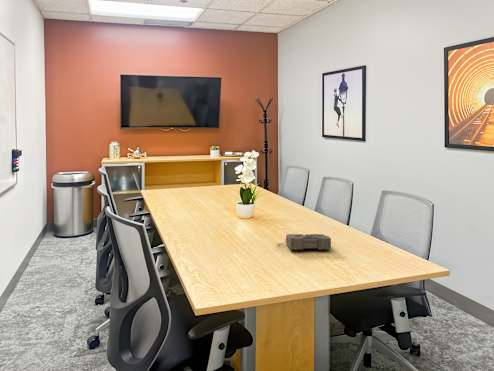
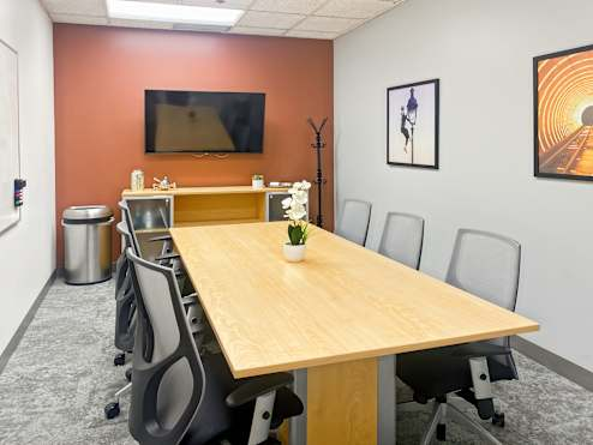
- diary (306, 240)
